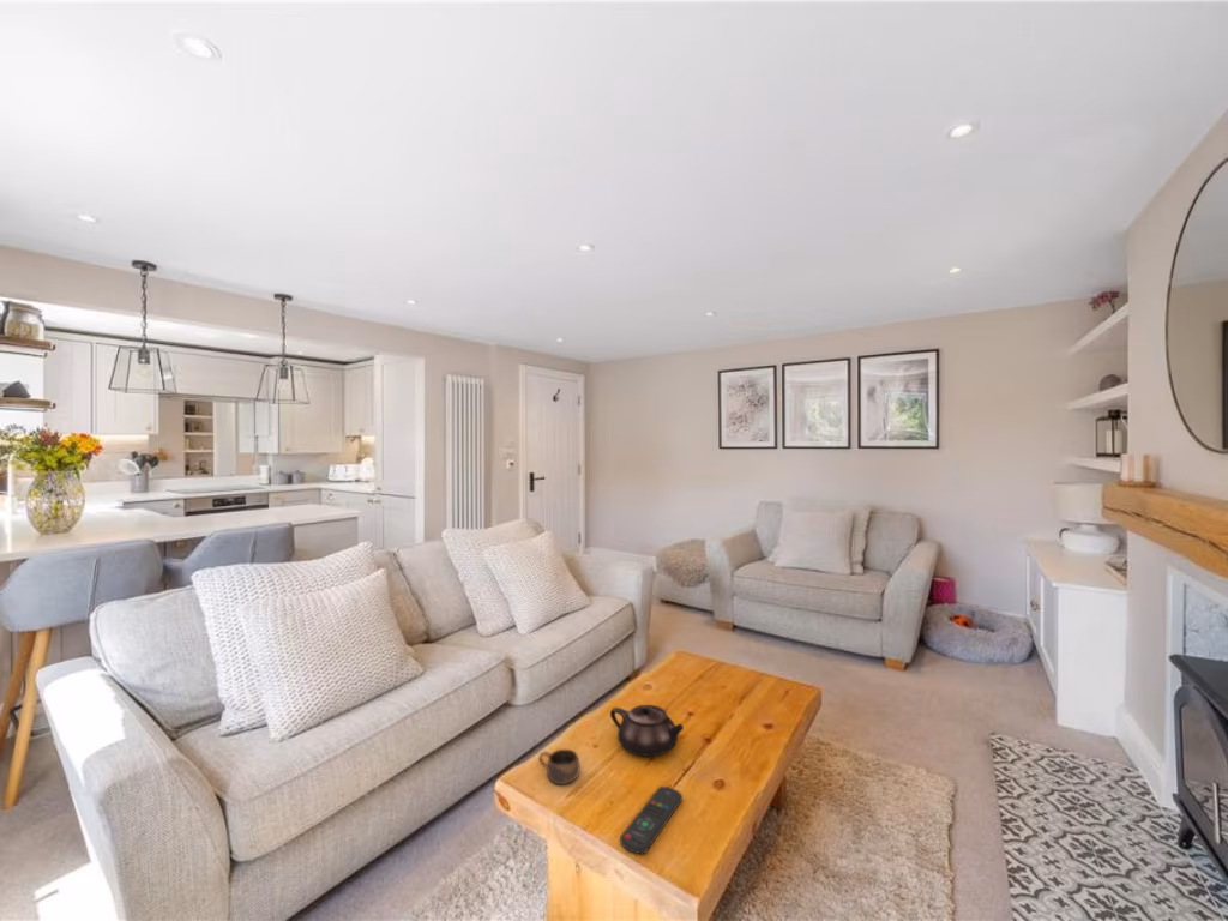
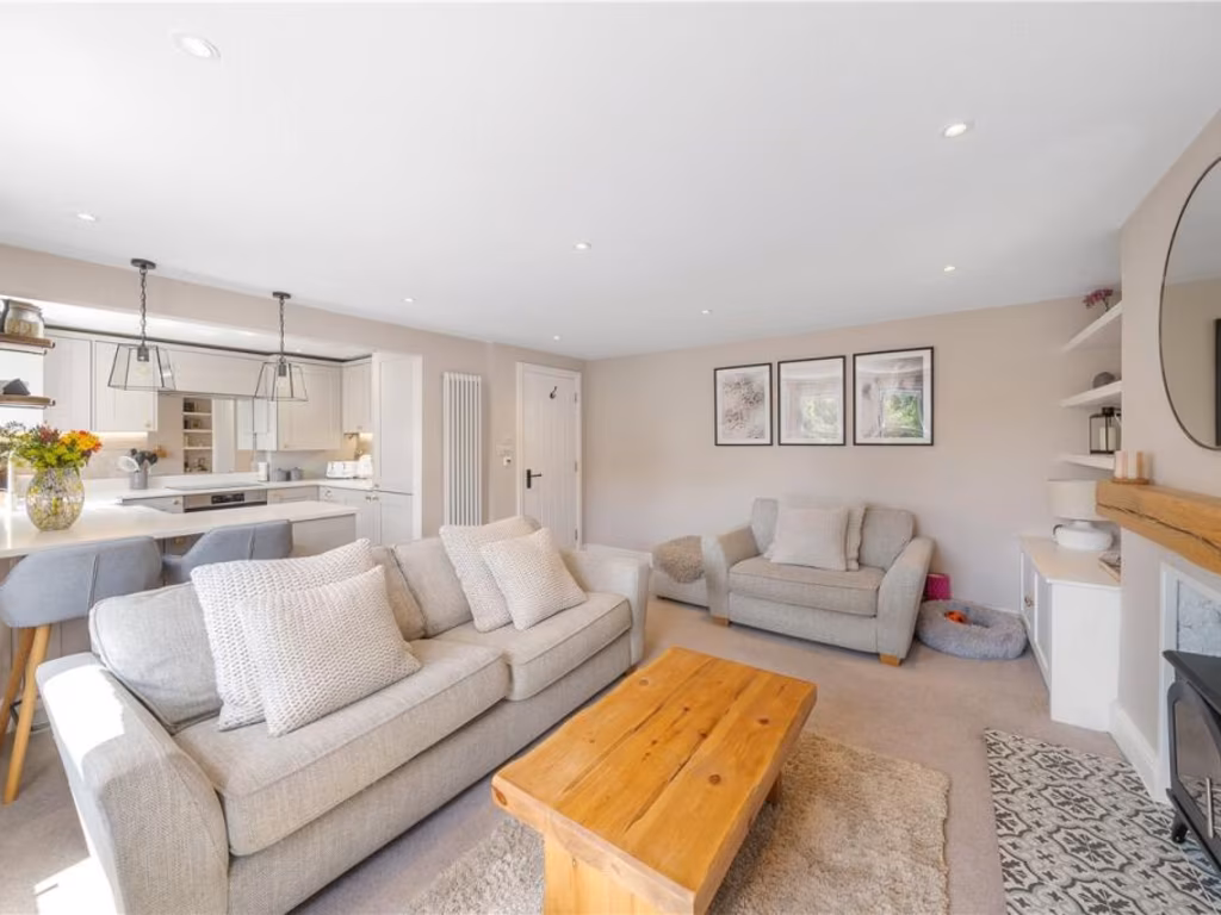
- remote control (652, 817)
- teapot (646, 724)
- cup (559, 764)
